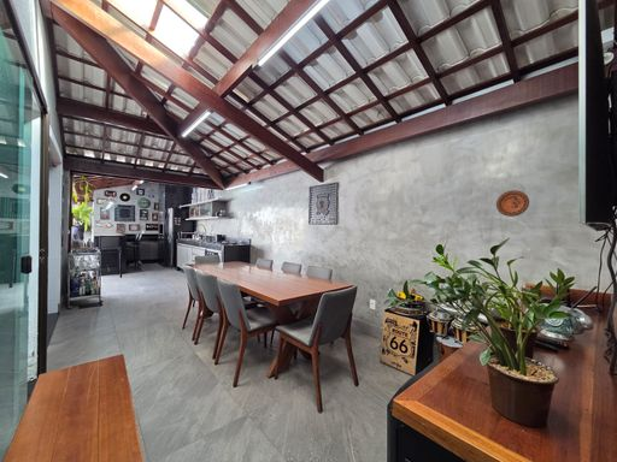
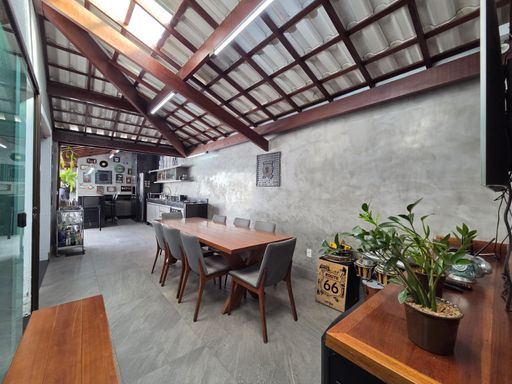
- decorative plate (512, 203)
